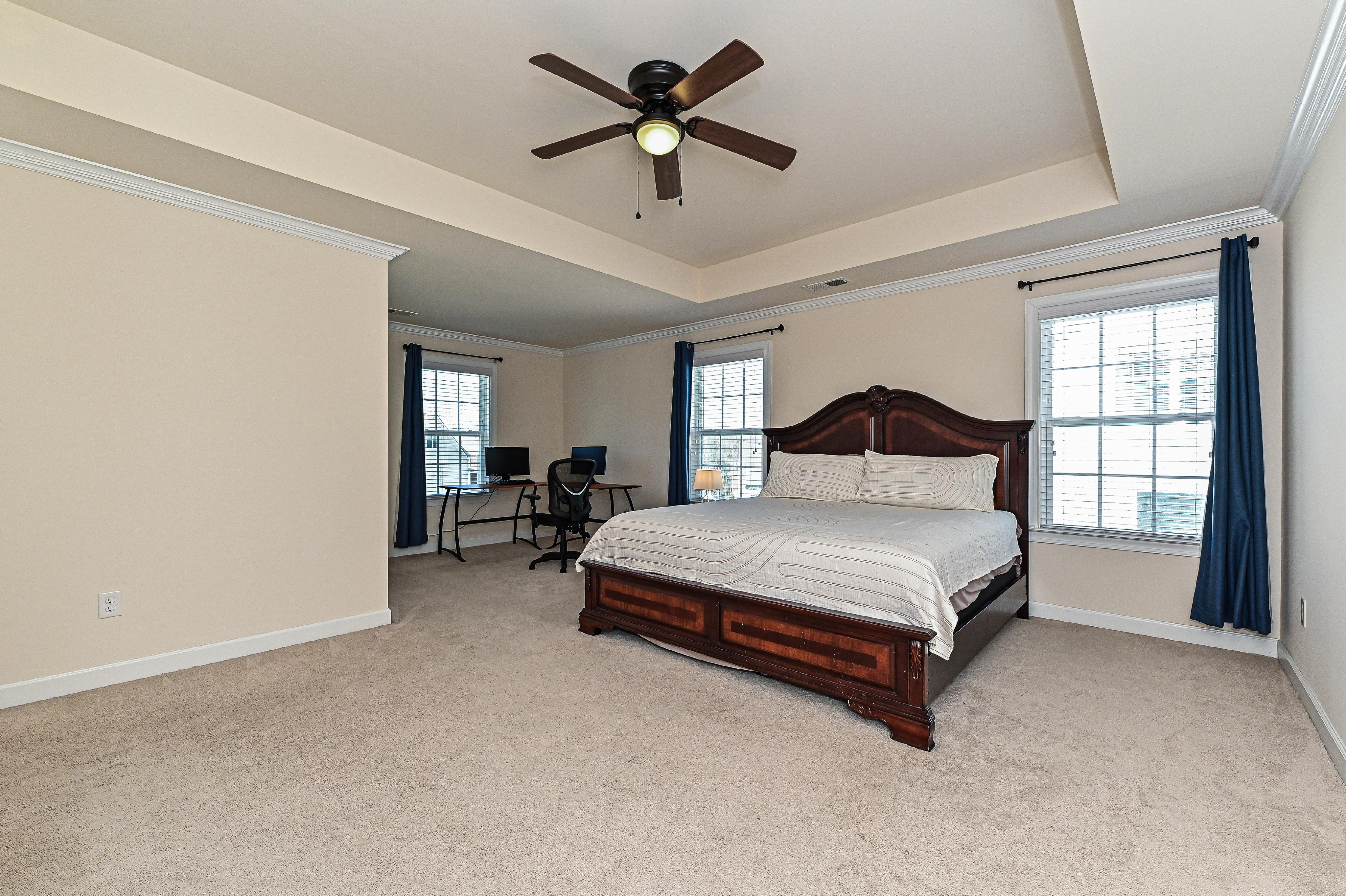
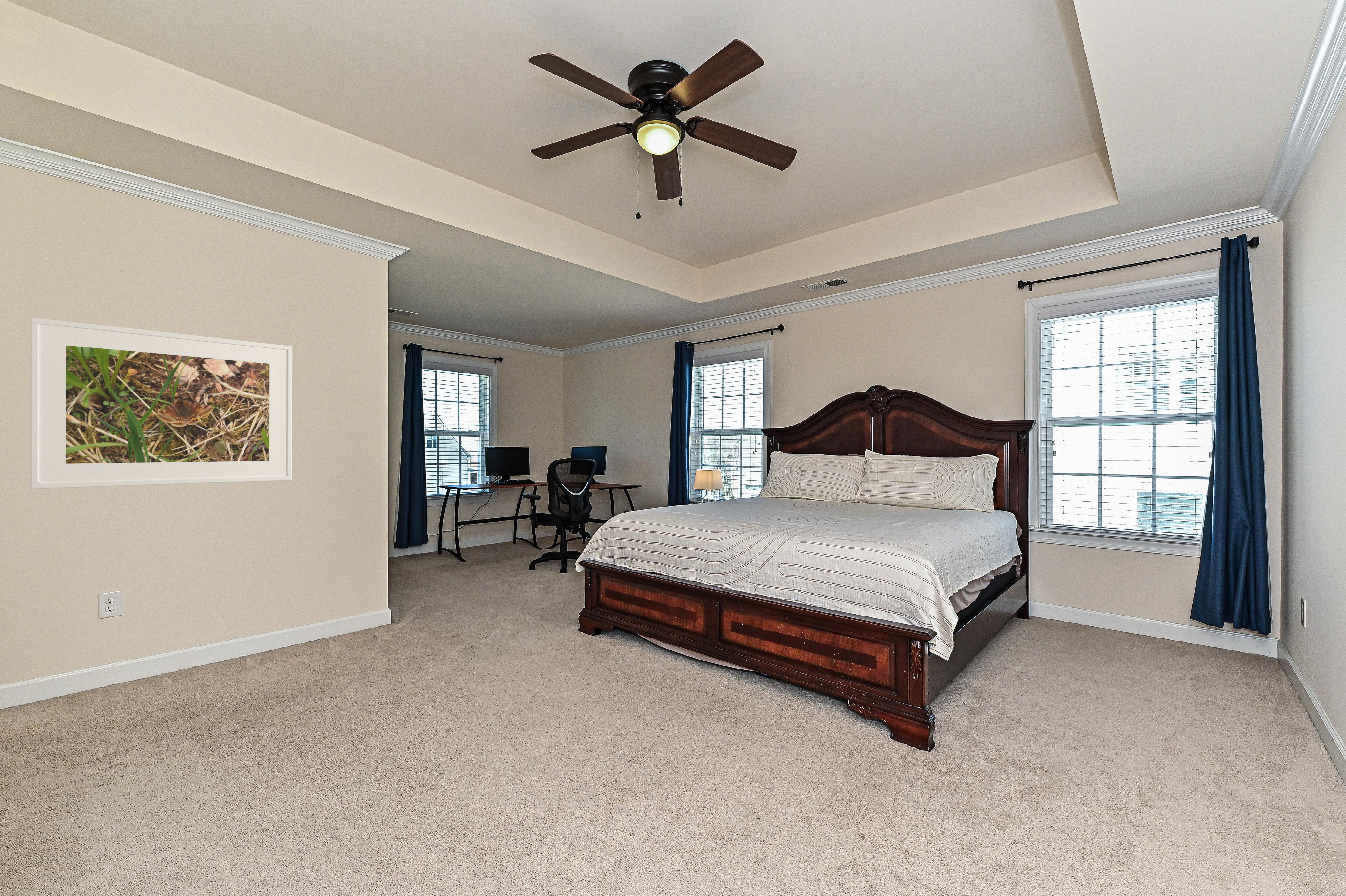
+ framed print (177, 409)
